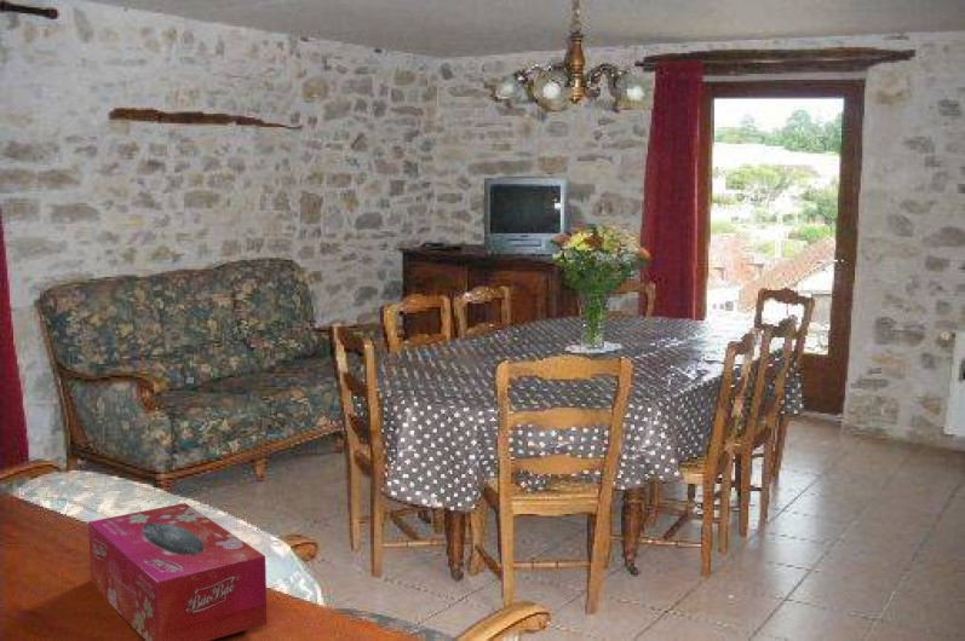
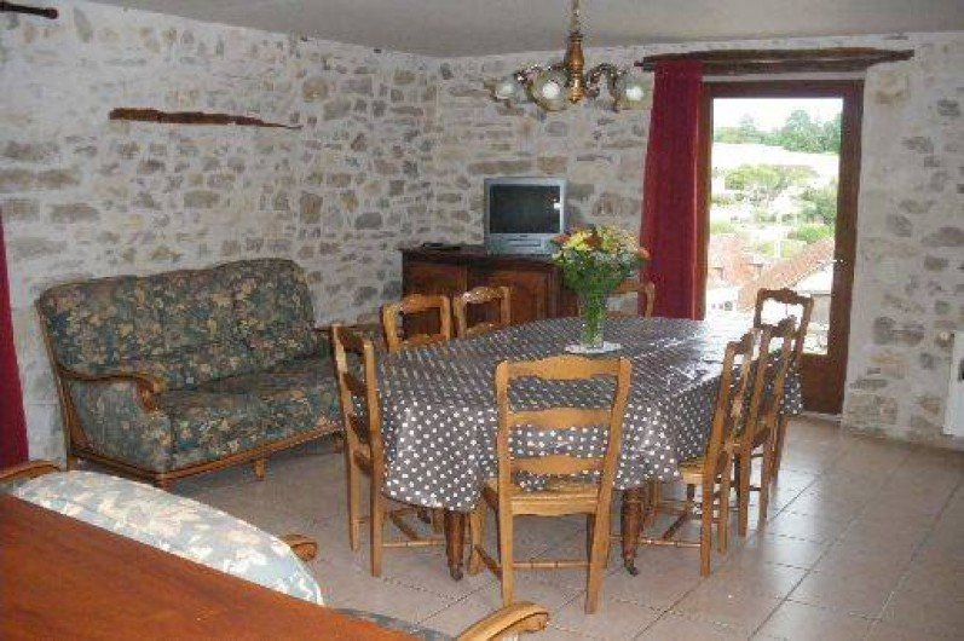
- tissue box (173, 570)
